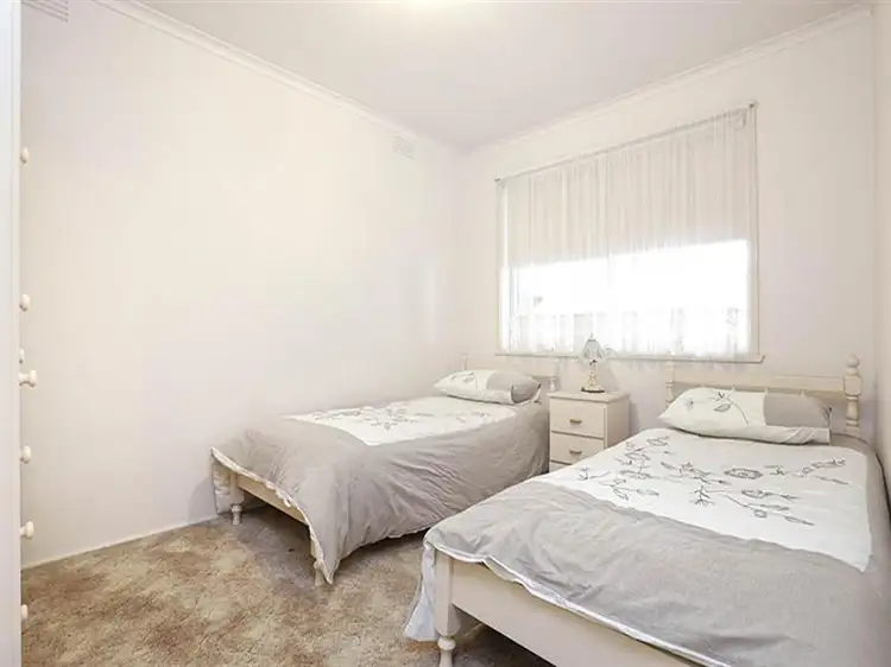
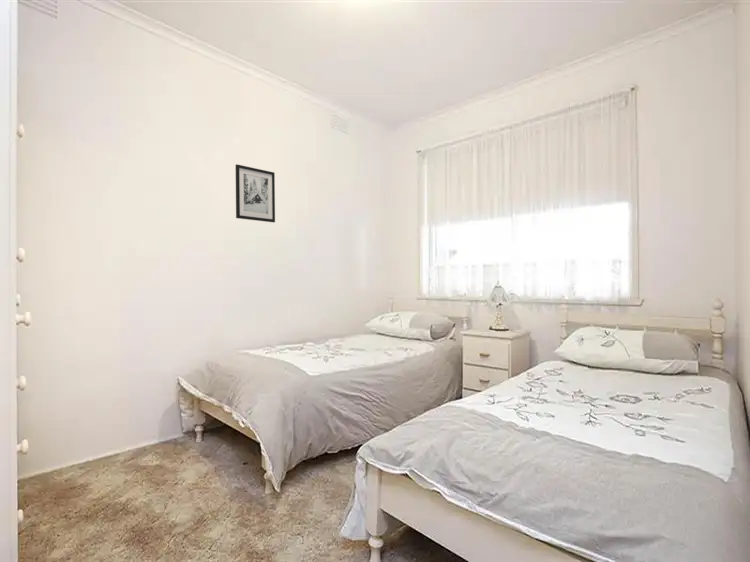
+ wall art (255, 194)
